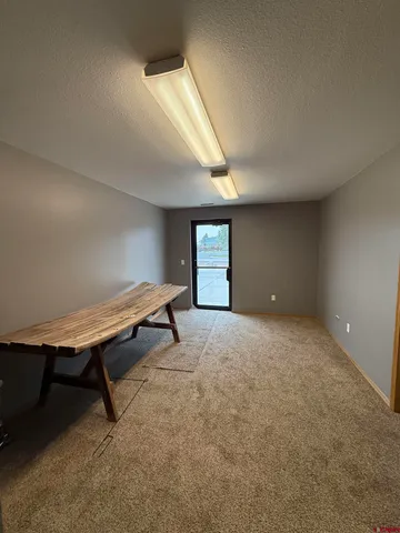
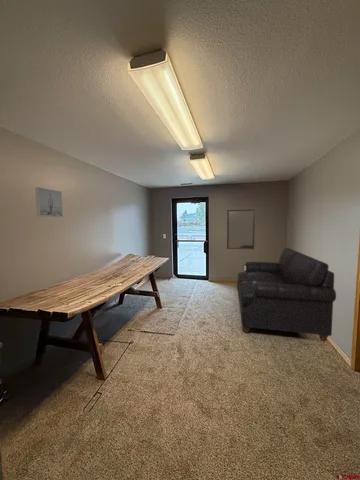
+ sofa (272, 282)
+ wall art (49, 203)
+ home mirror (240, 229)
